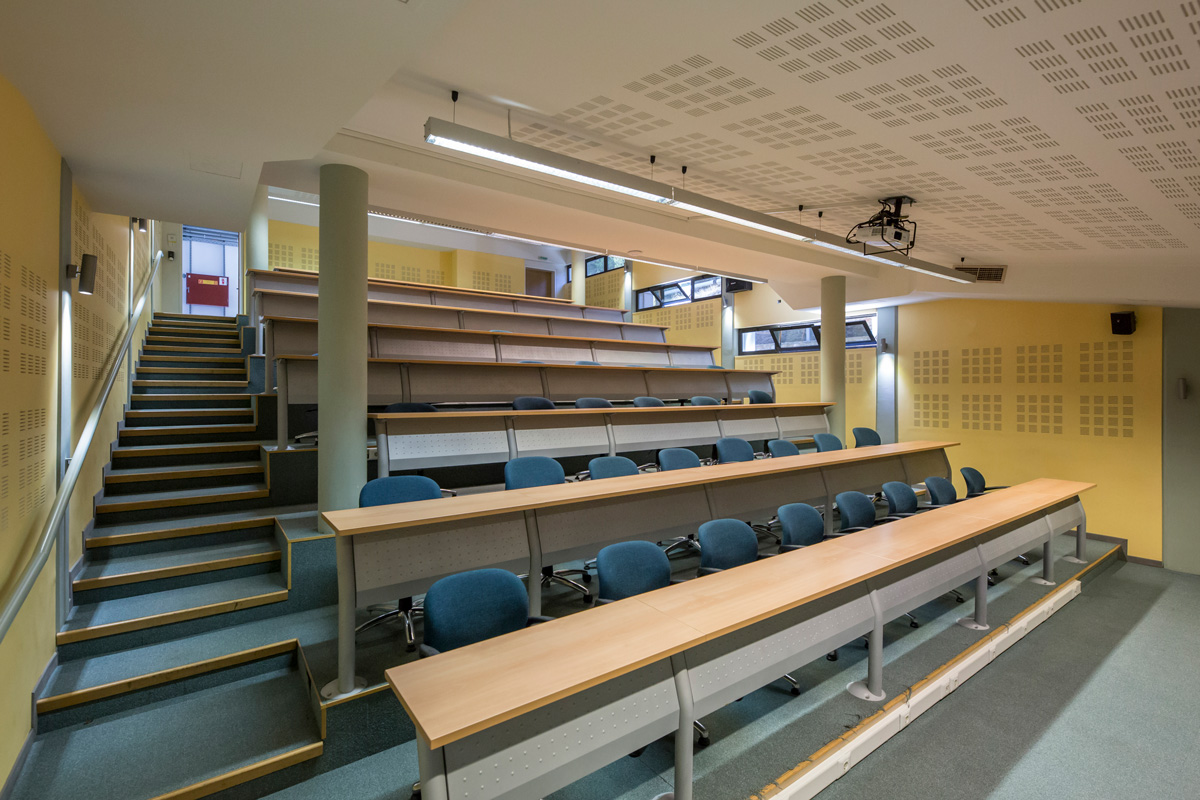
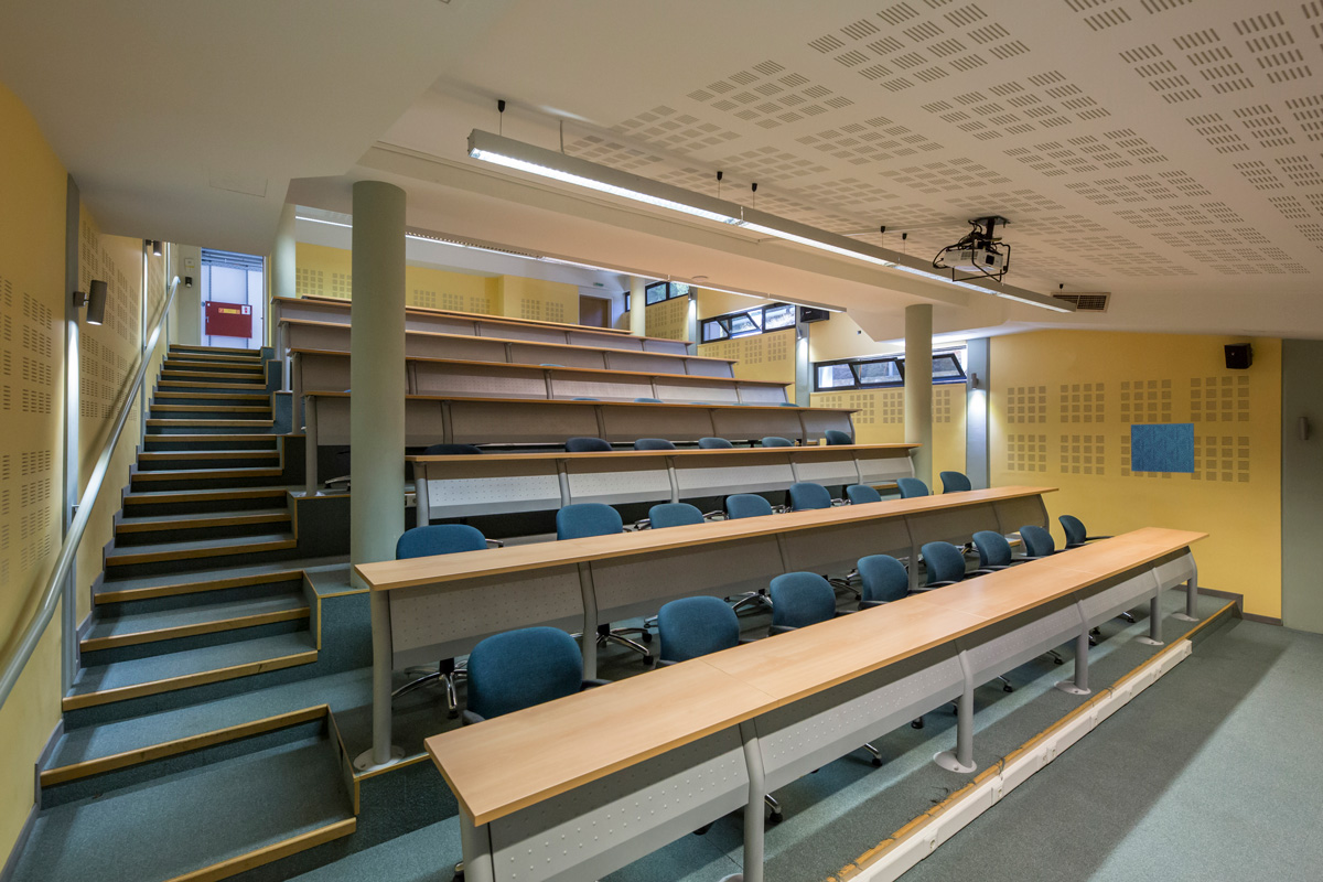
+ acoustic panel (1161, 448)
